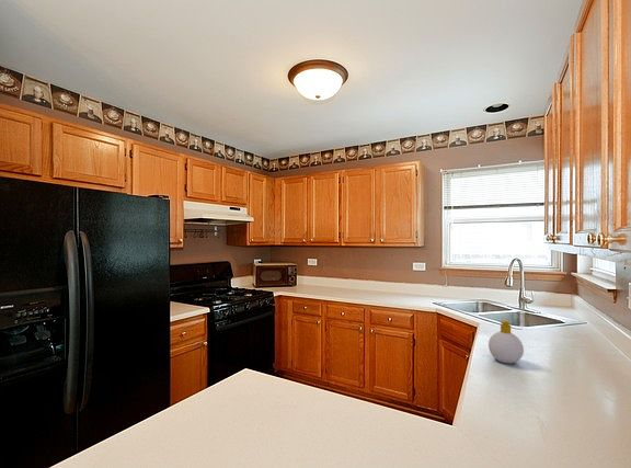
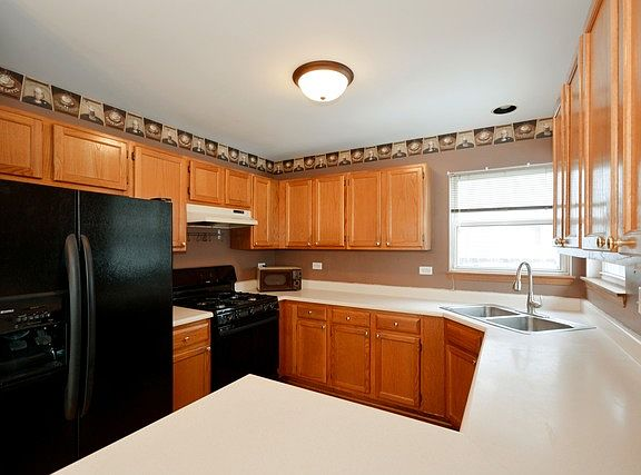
- soap bottle (505, 340)
